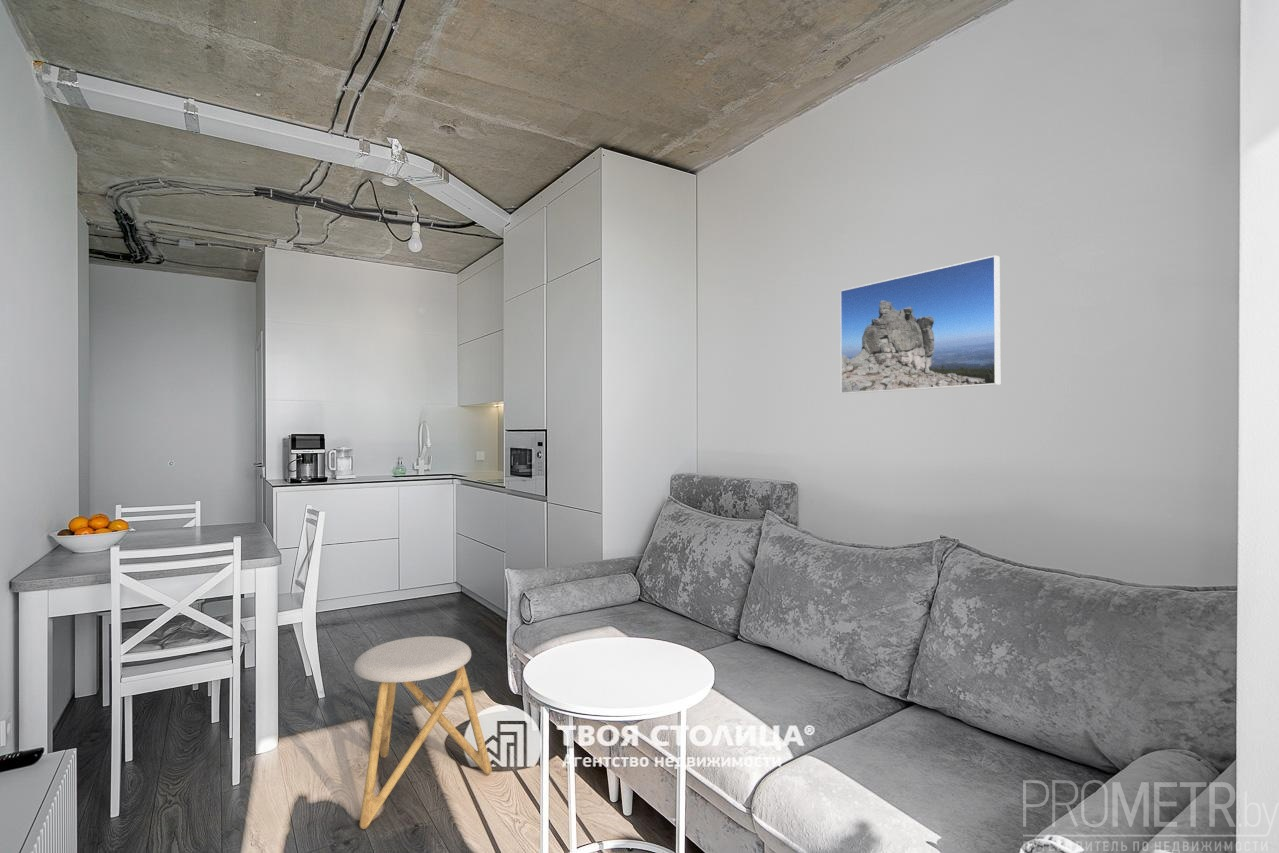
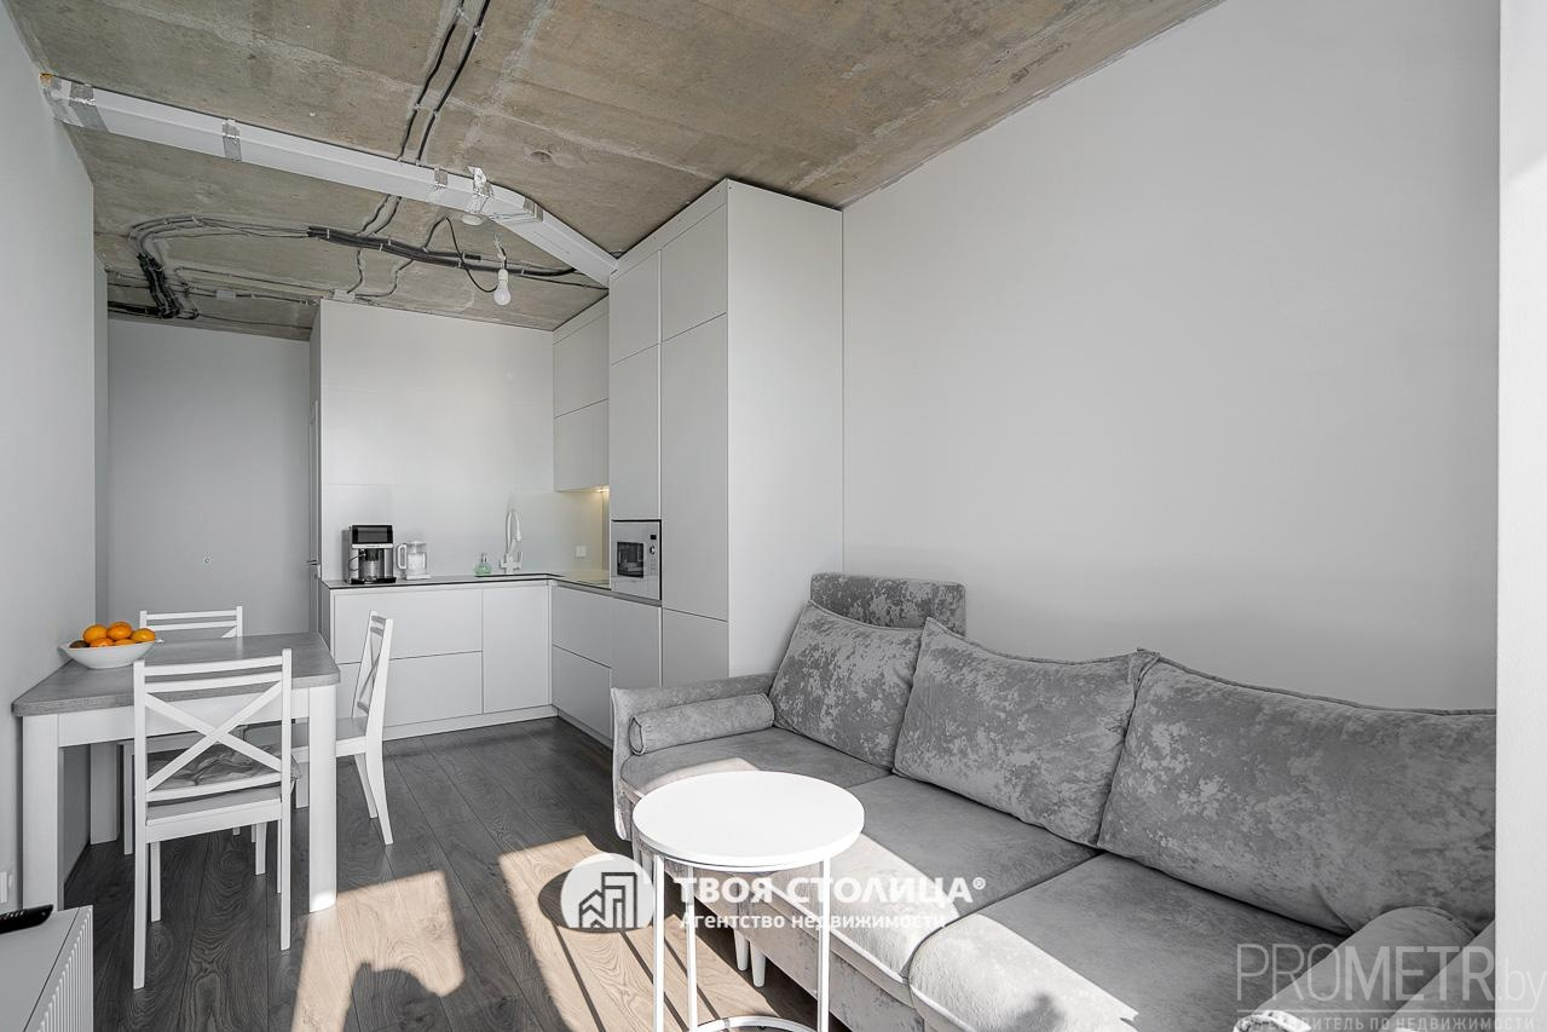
- stool (391, 722)
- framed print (911, 332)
